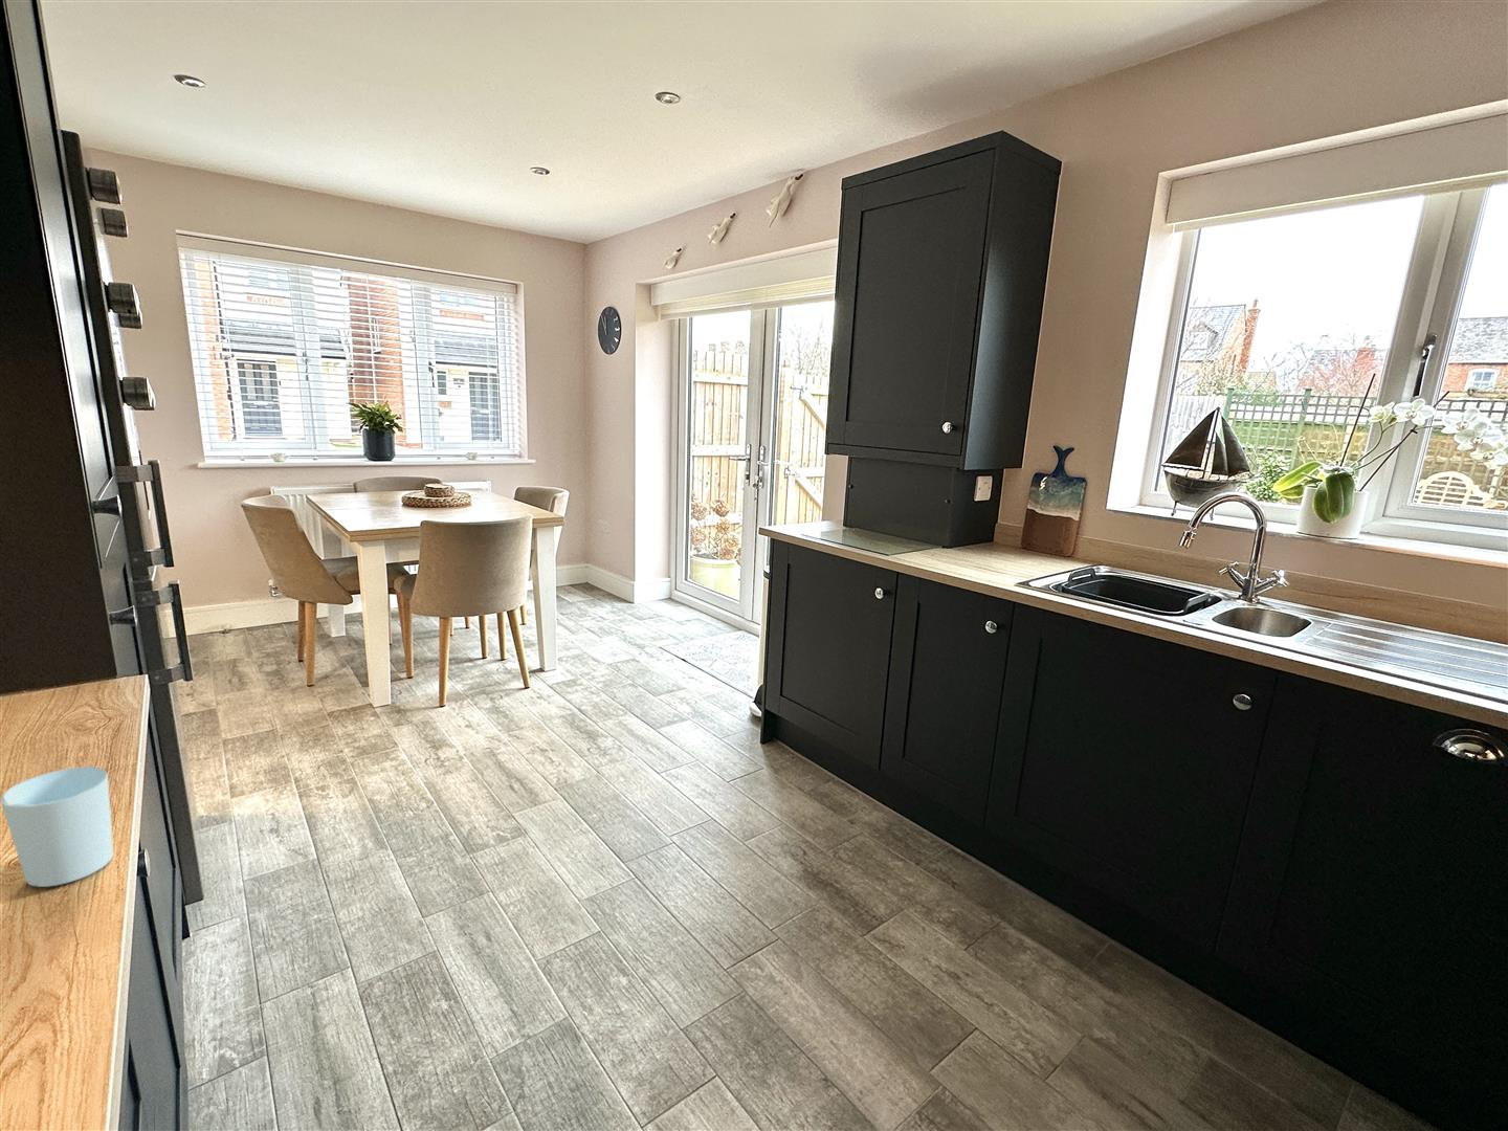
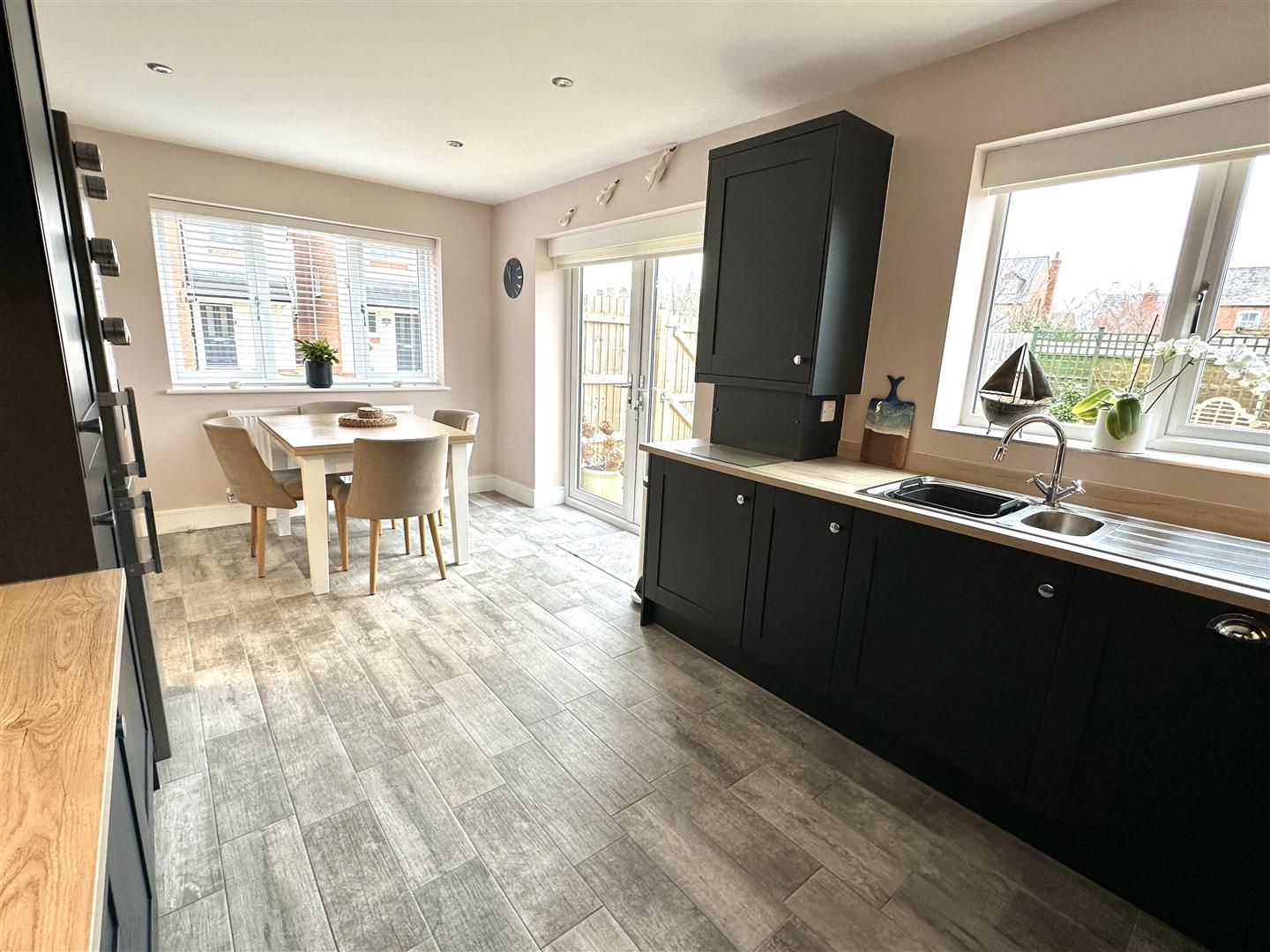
- cup (63, 826)
